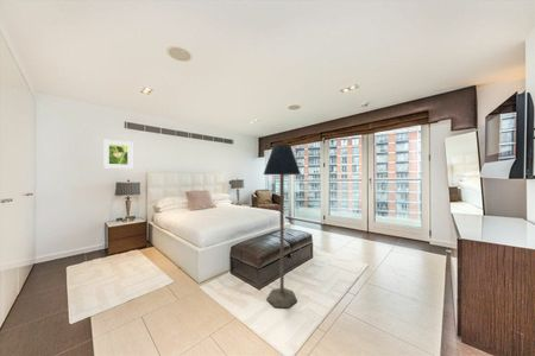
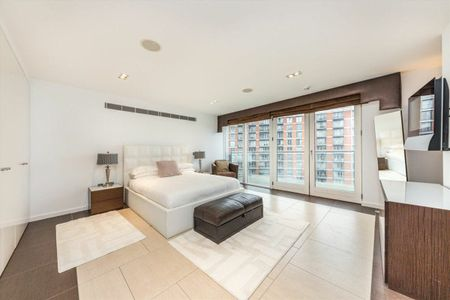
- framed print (118, 154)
- floor lamp (282, 221)
